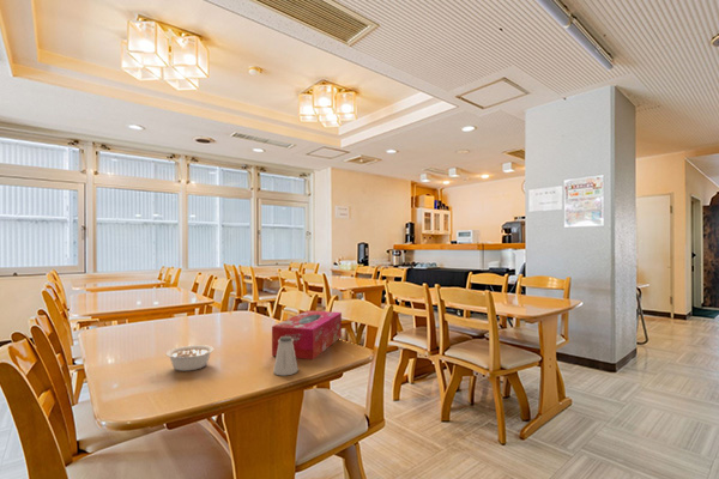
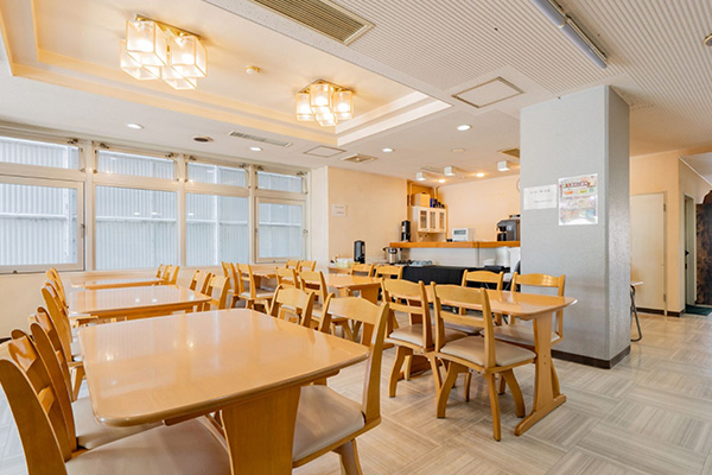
- saltshaker (285, 353)
- legume (192, 357)
- tissue box (309, 332)
